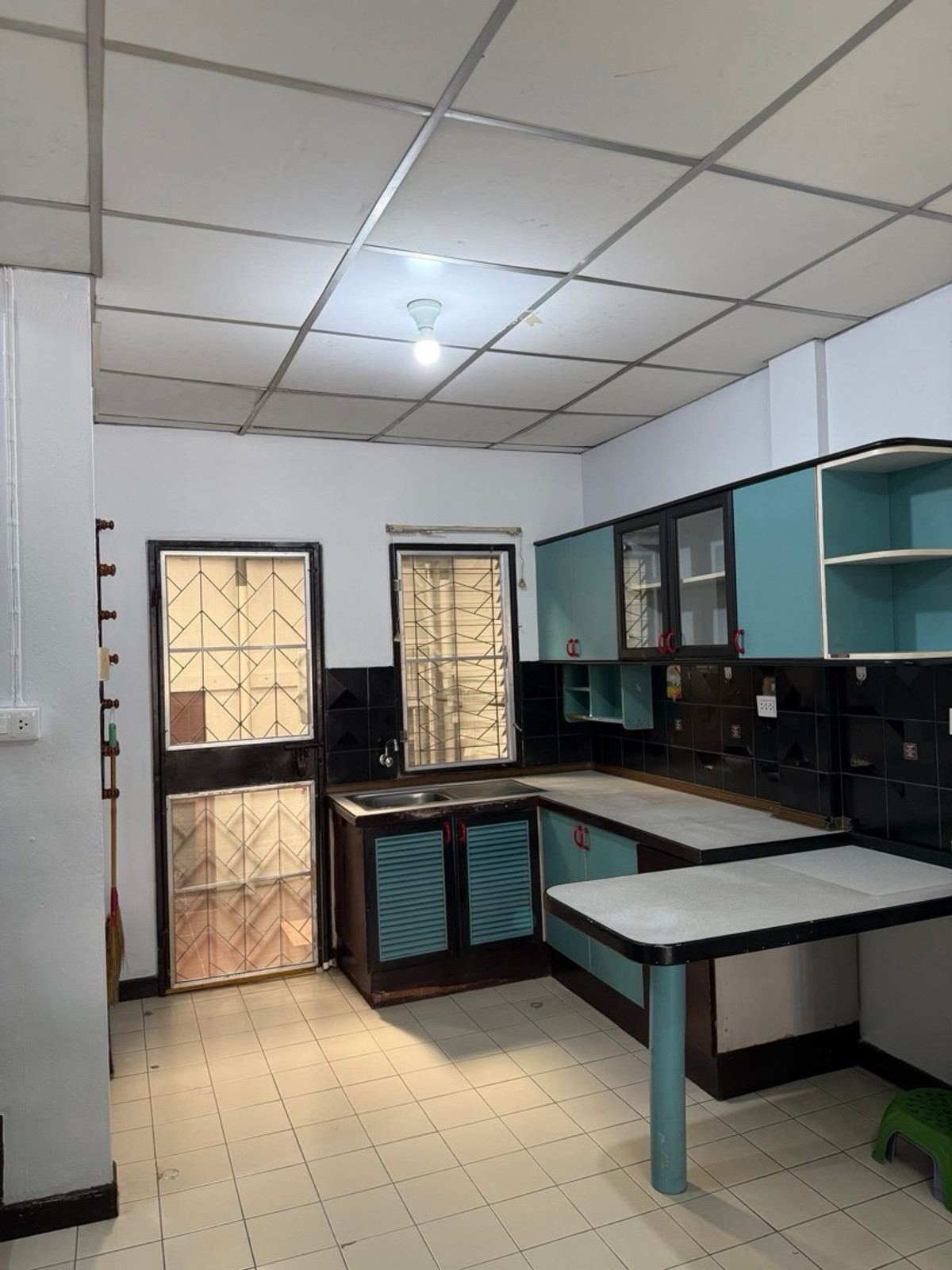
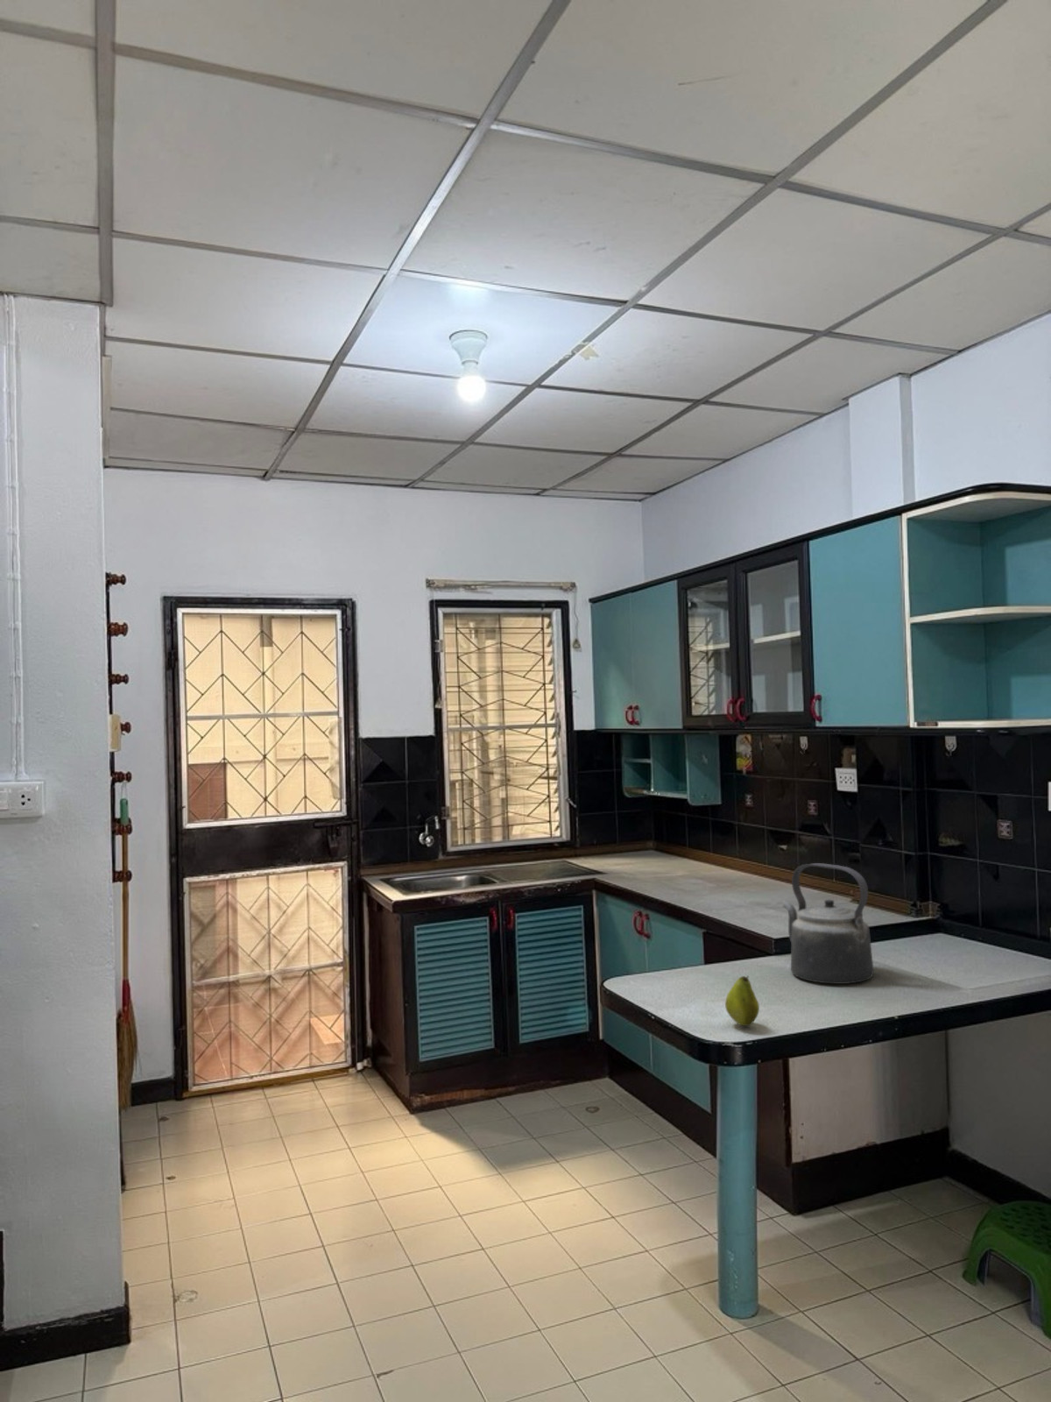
+ fruit (742, 1000)
+ kettle (824, 918)
